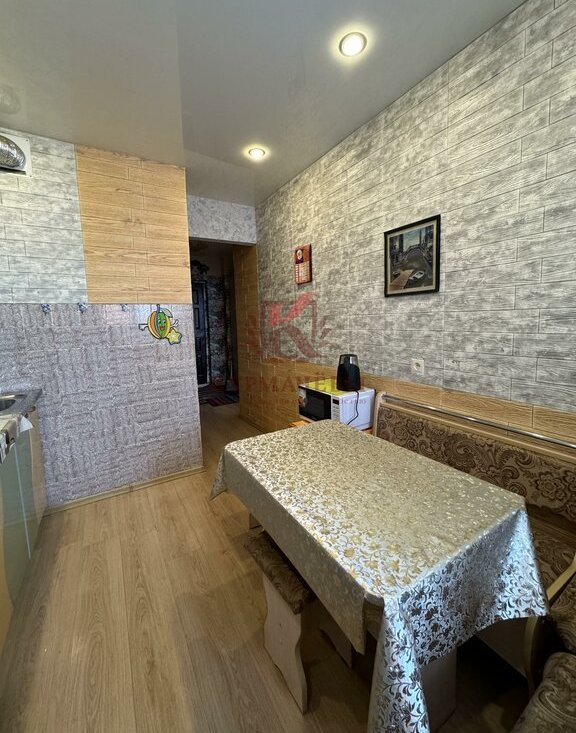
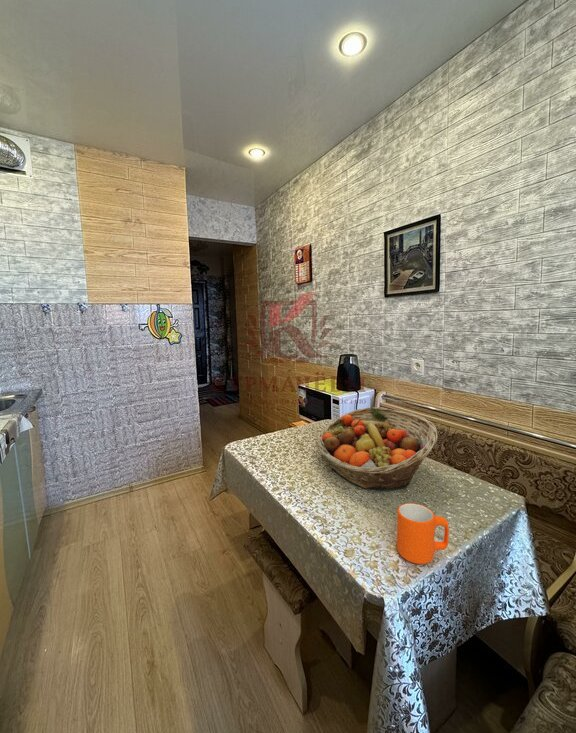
+ mug (419, 531)
+ fruit basket (372, 443)
